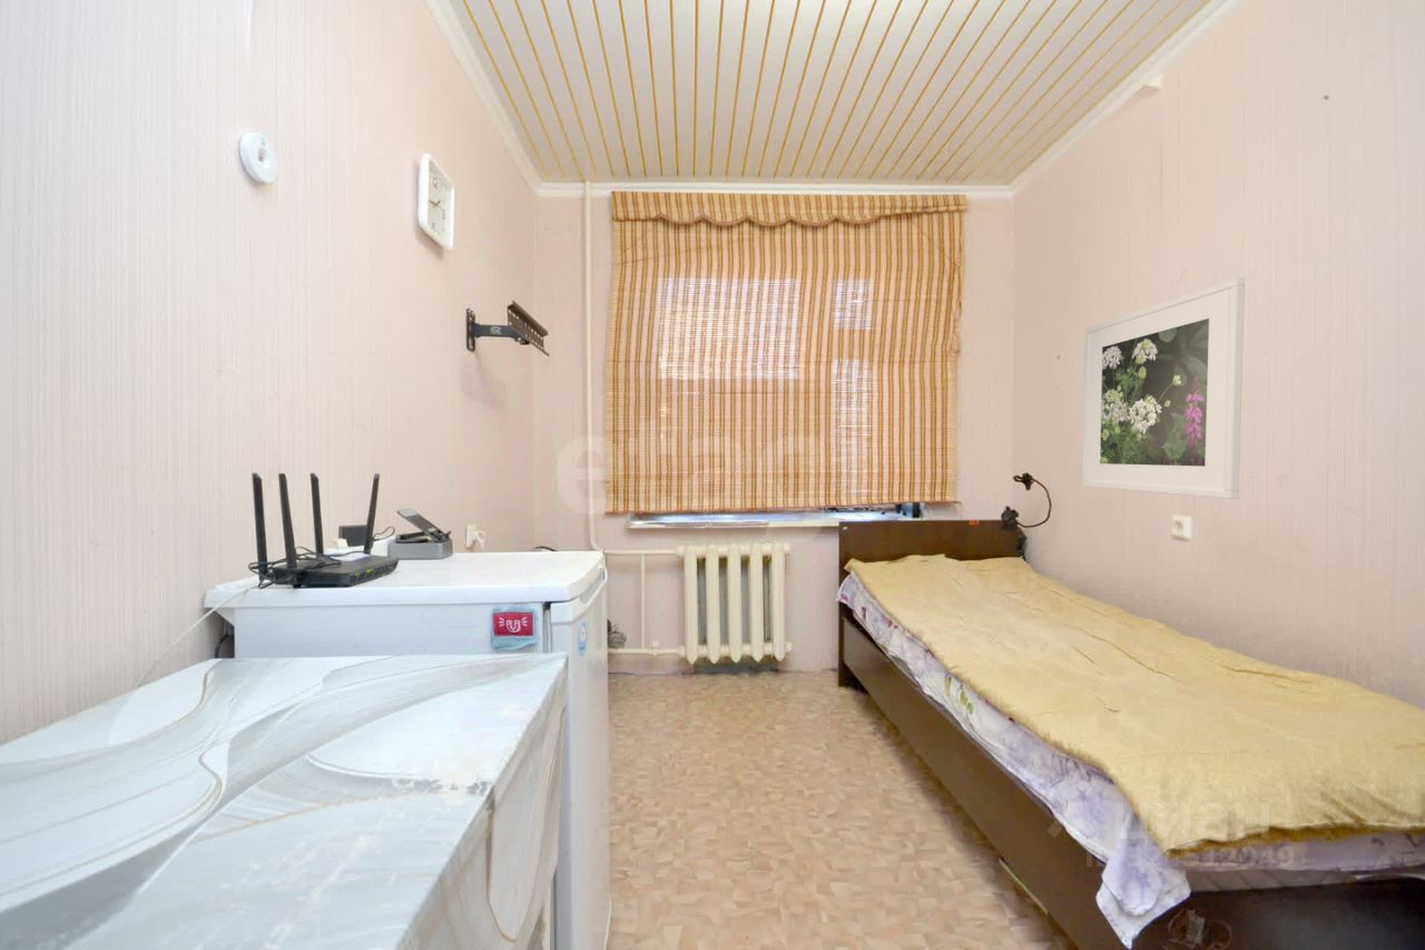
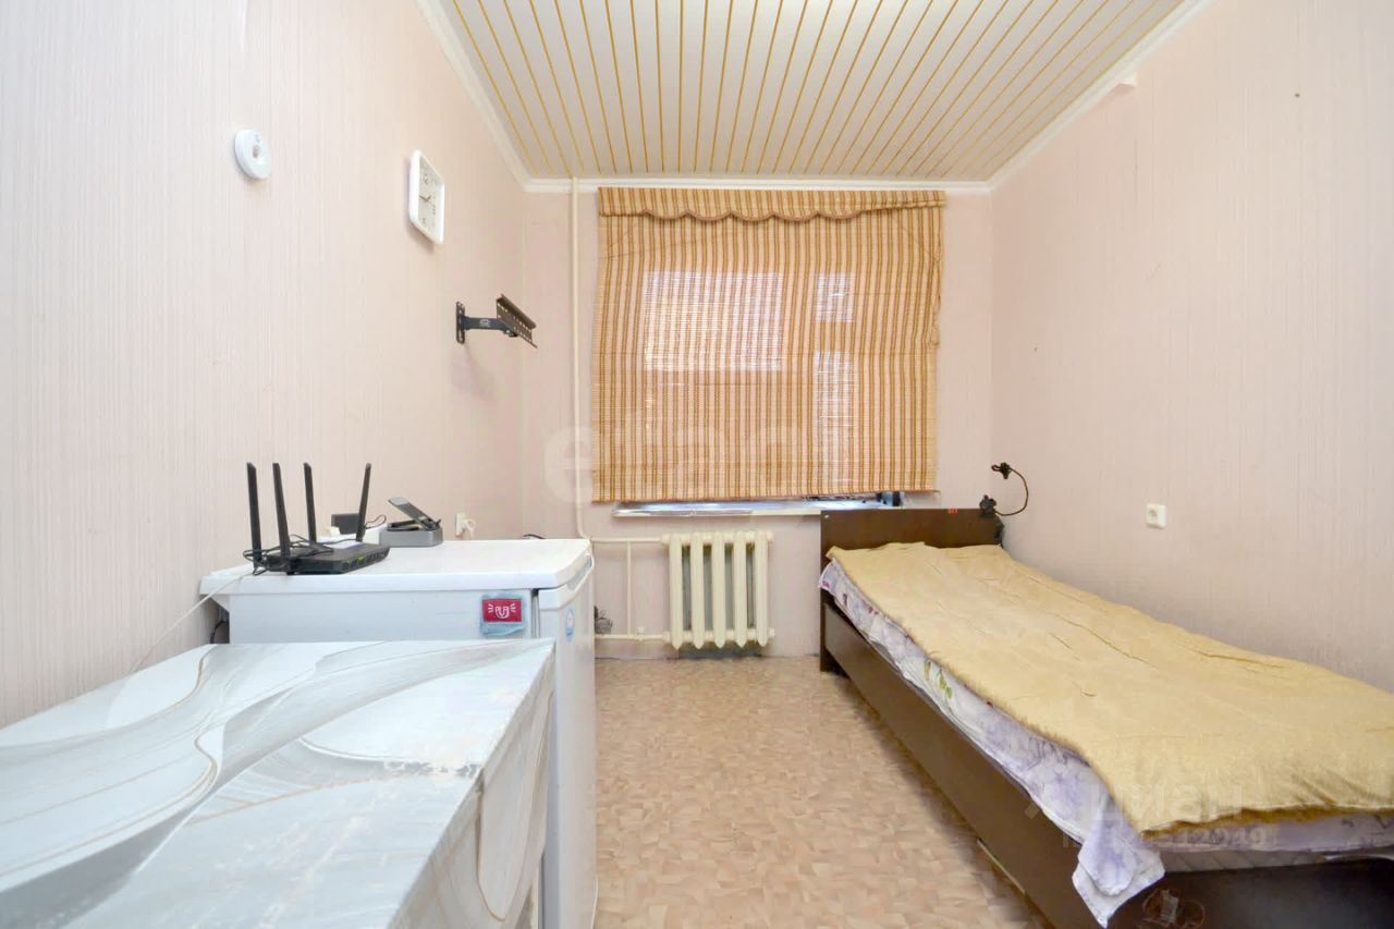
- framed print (1149, 400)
